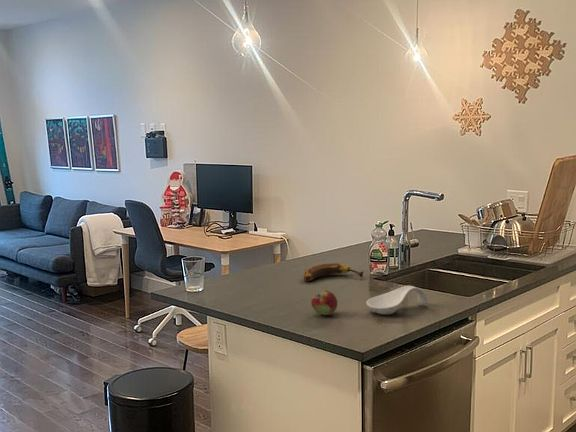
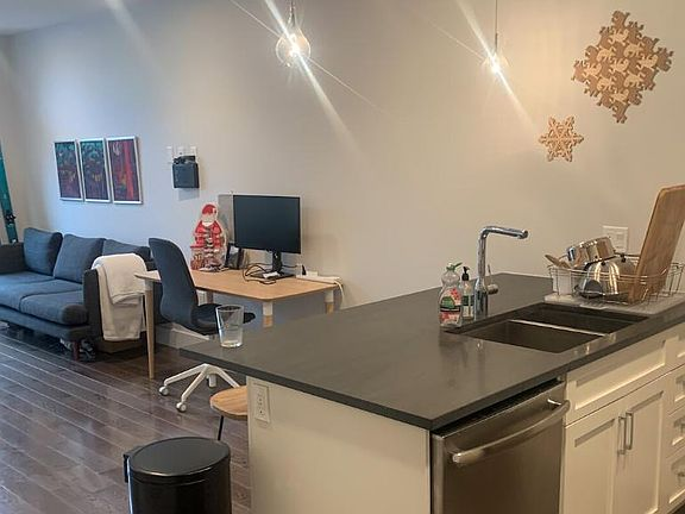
- fruit (324, 302)
- banana (329, 271)
- spoon rest (397, 299)
